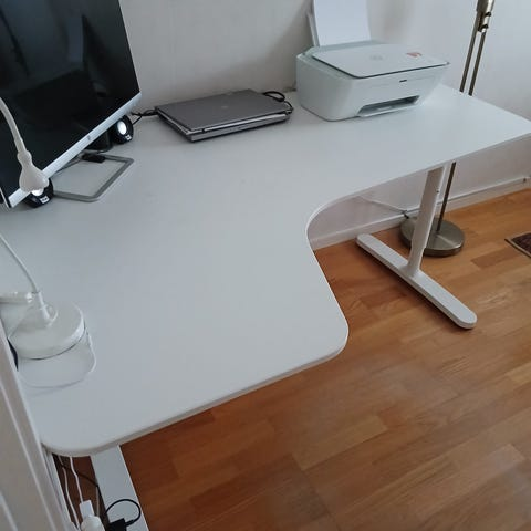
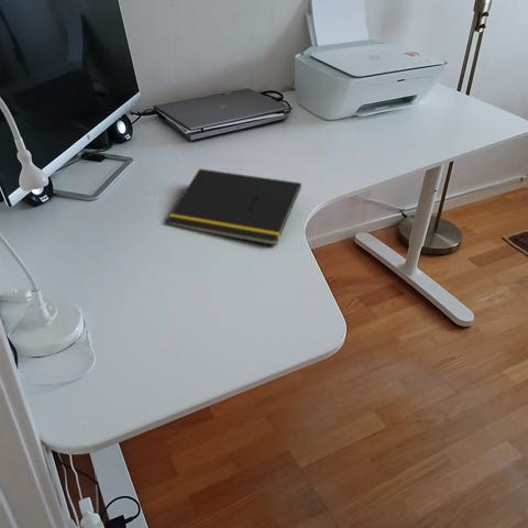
+ notepad (234, 204)
